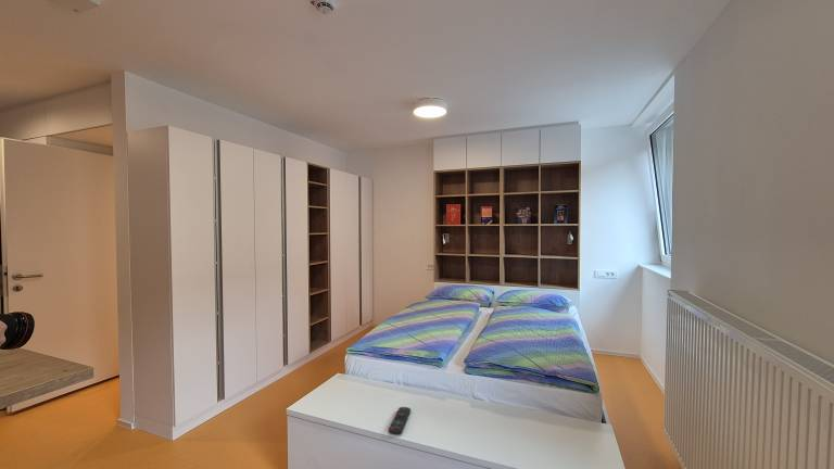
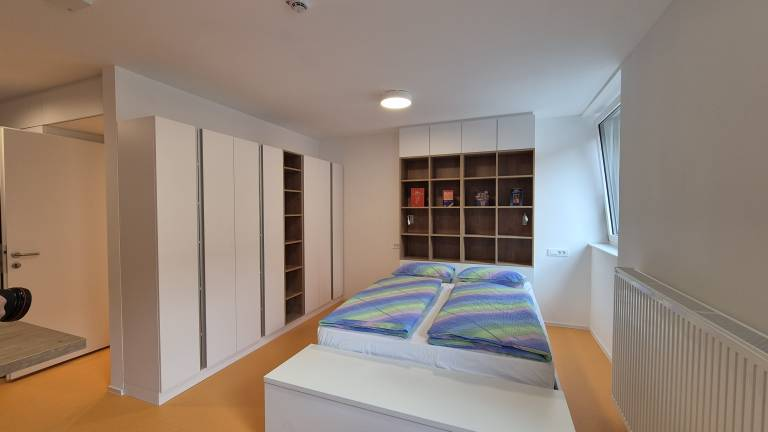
- remote control (400, 419)
